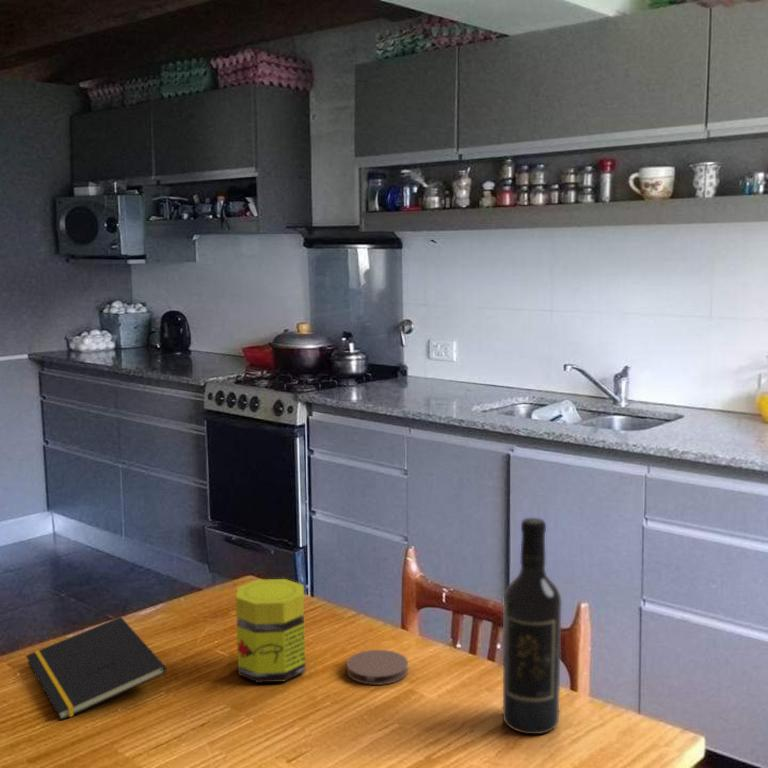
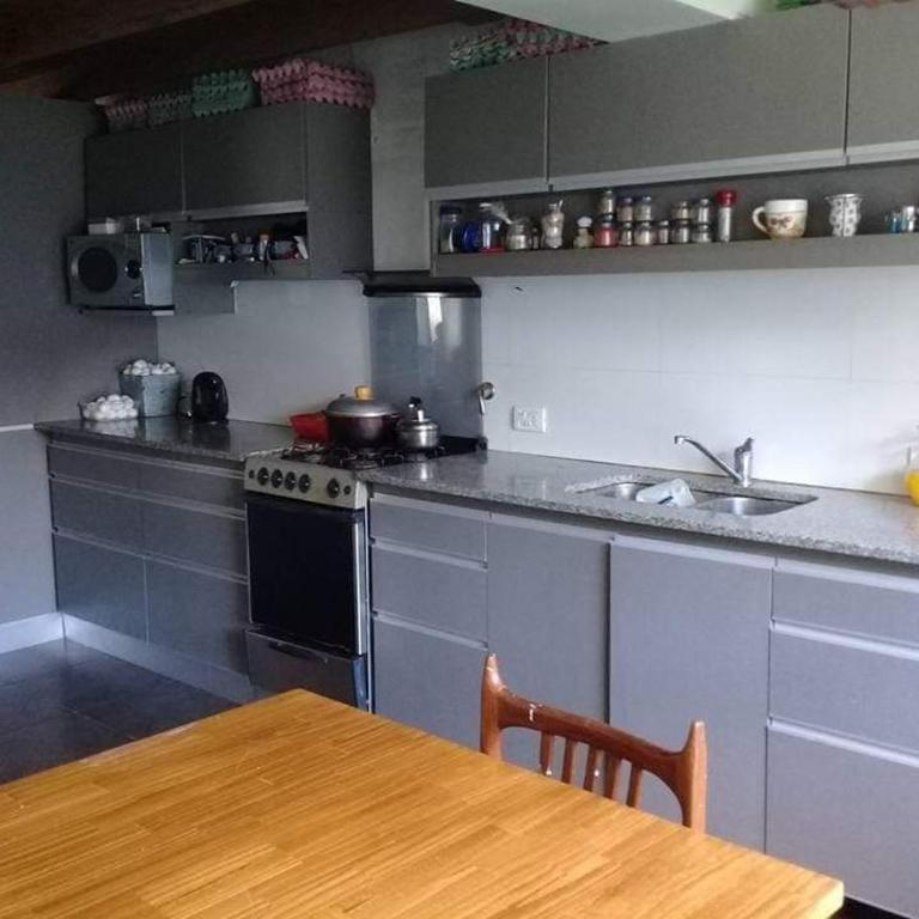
- coaster (377, 666)
- wine bottle (531, 623)
- notepad (93, 664)
- jar (271, 630)
